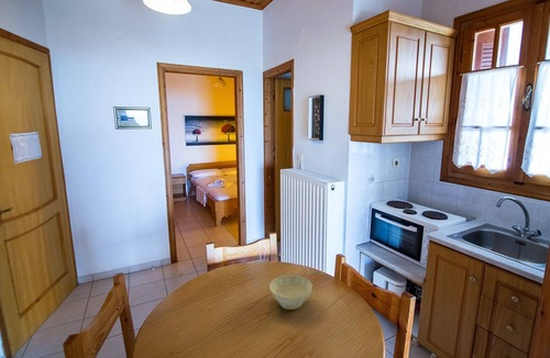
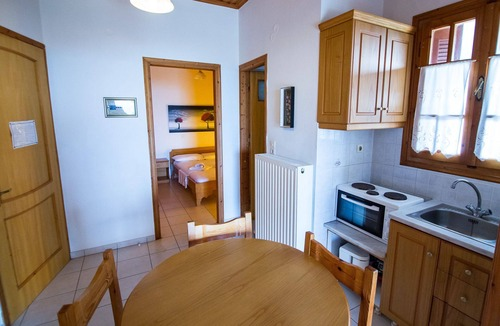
- bowl (290, 293)
